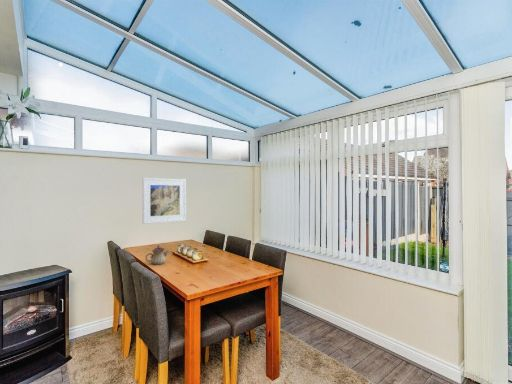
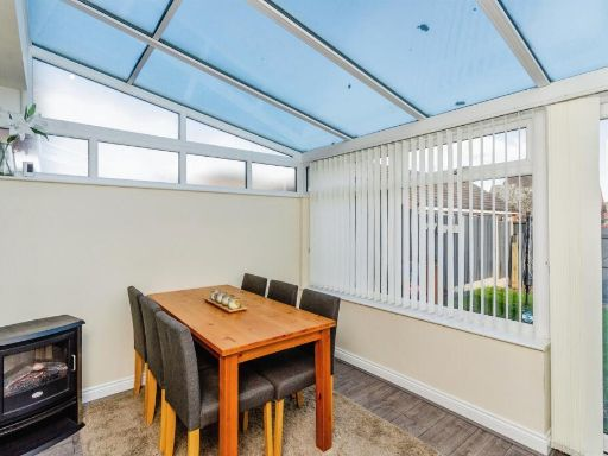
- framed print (165, 200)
- teapot (157, 254)
